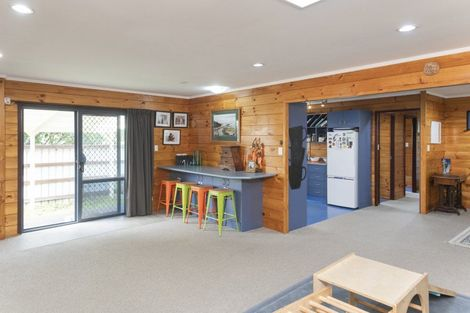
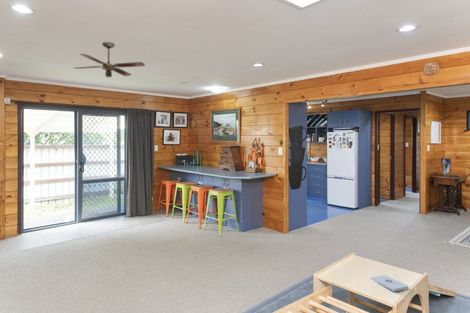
+ notepad (389, 282)
+ ceiling fan (108, 60)
